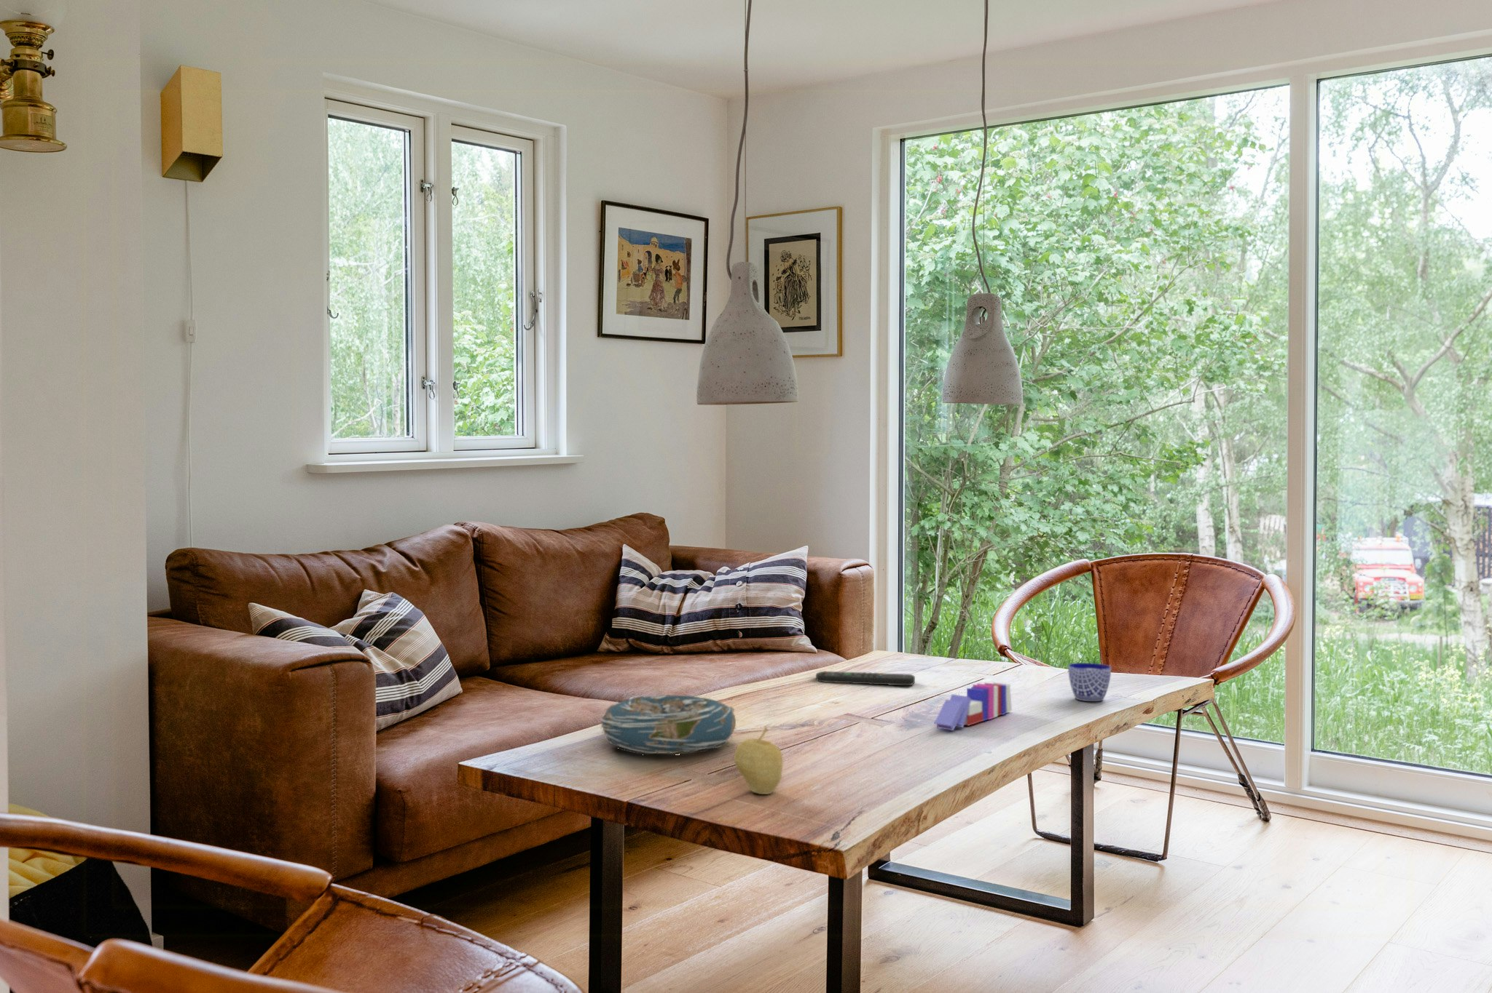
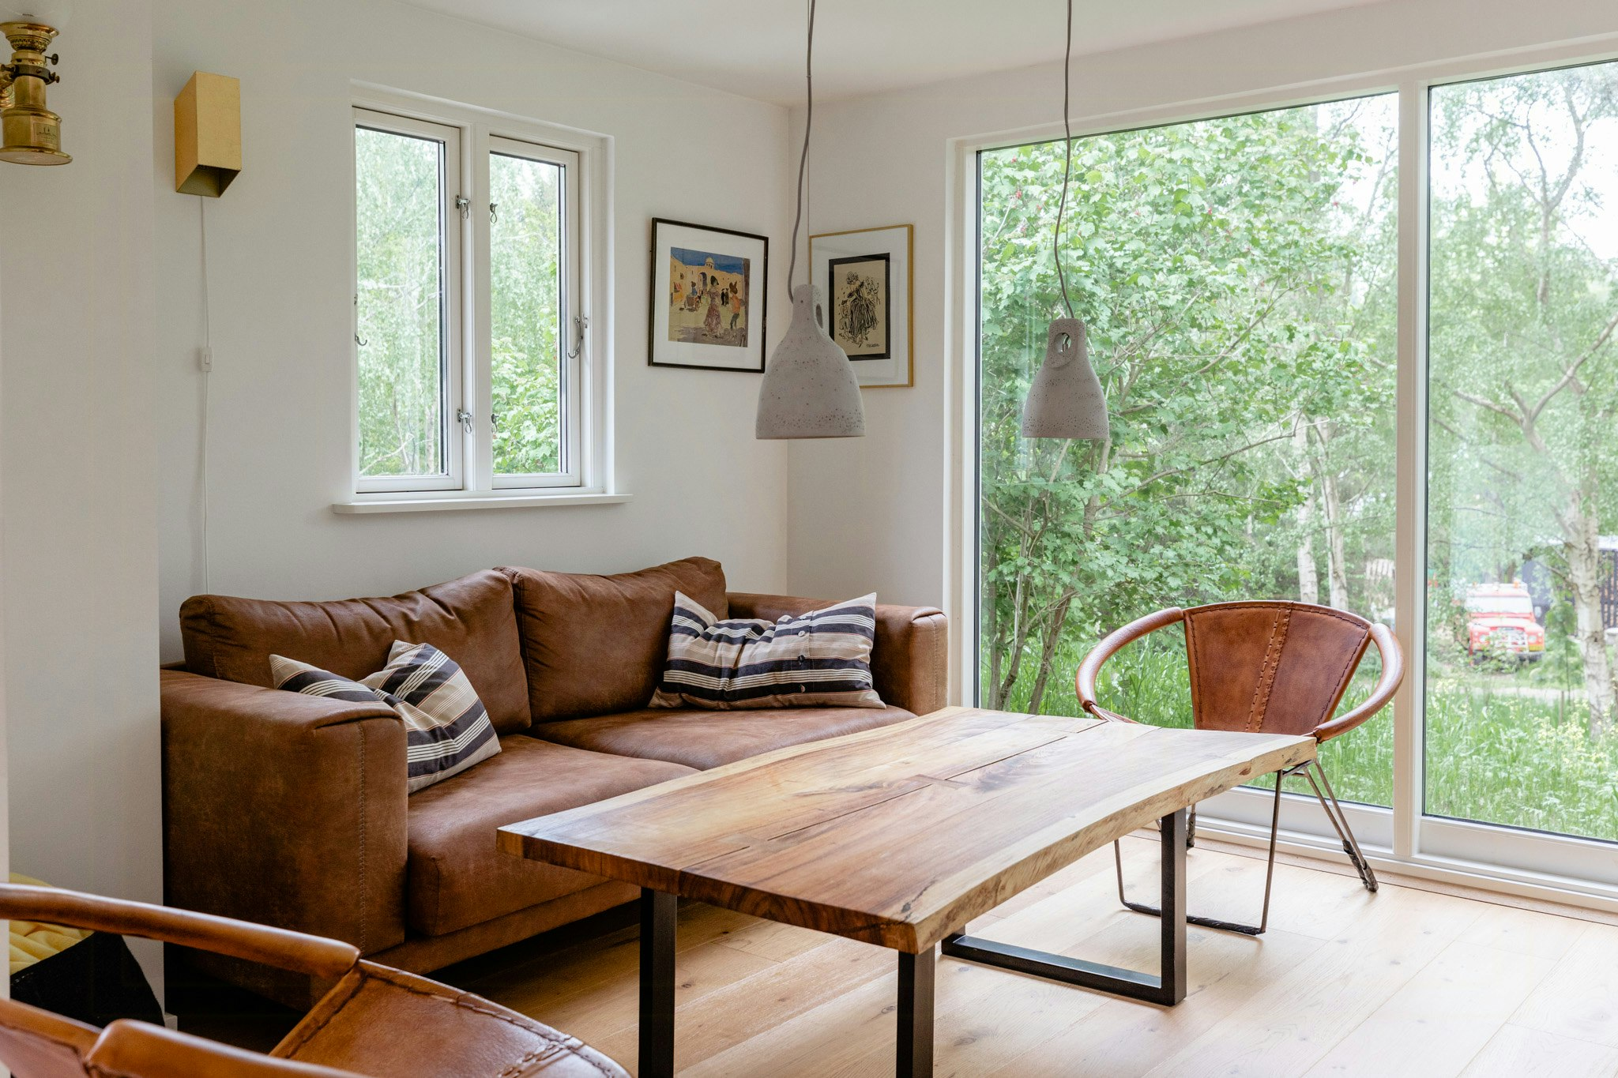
- remote control (865, 677)
- fruit (759, 760)
- decorative bowl (669, 723)
- cup (1092, 682)
- books (974, 704)
